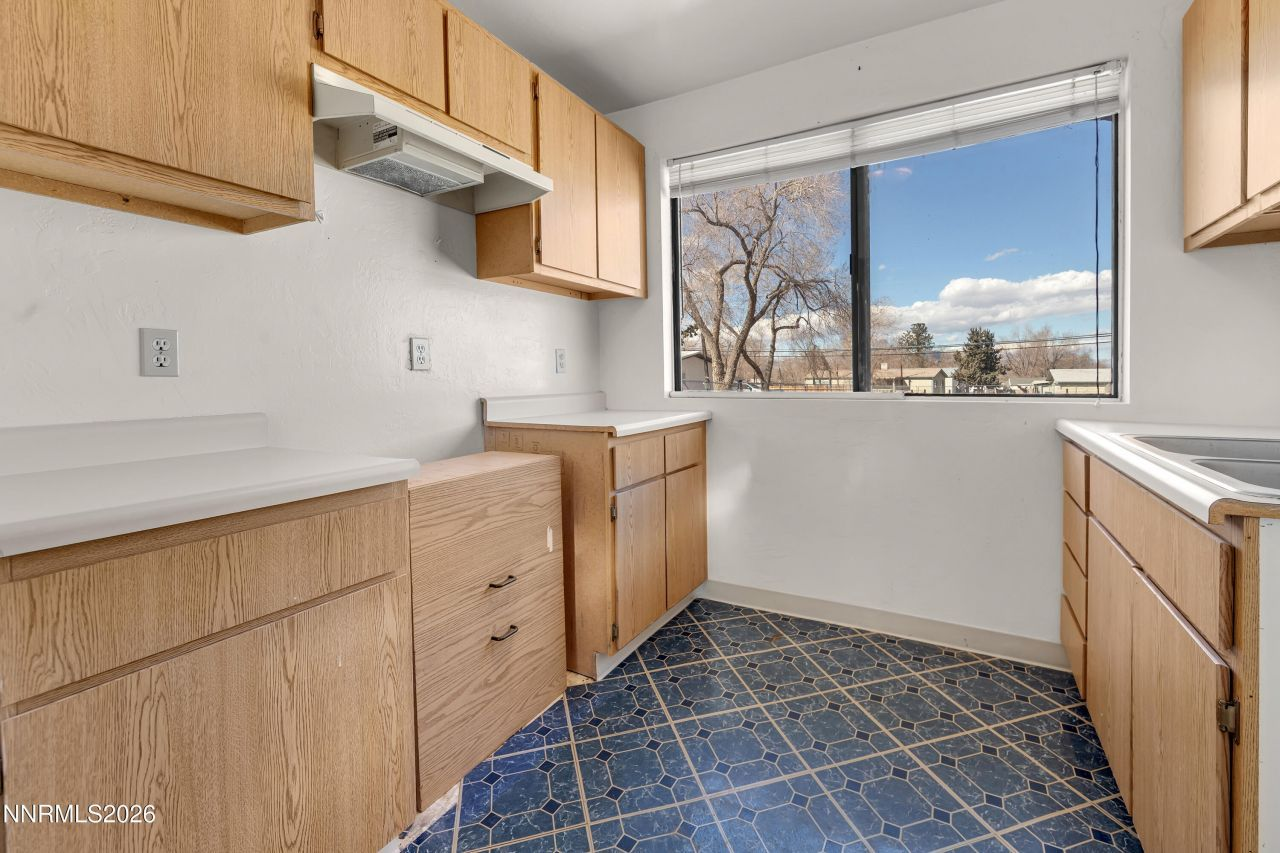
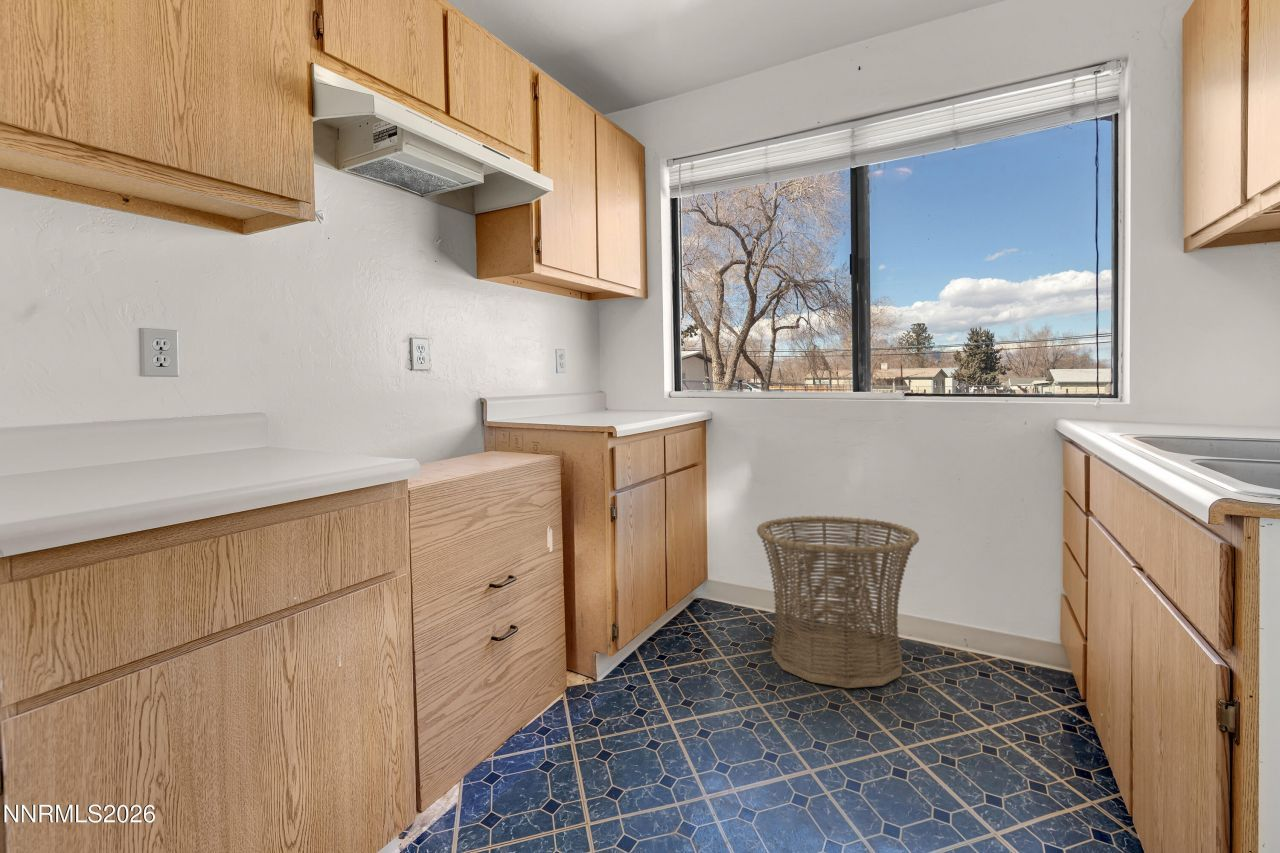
+ basket (835, 593)
